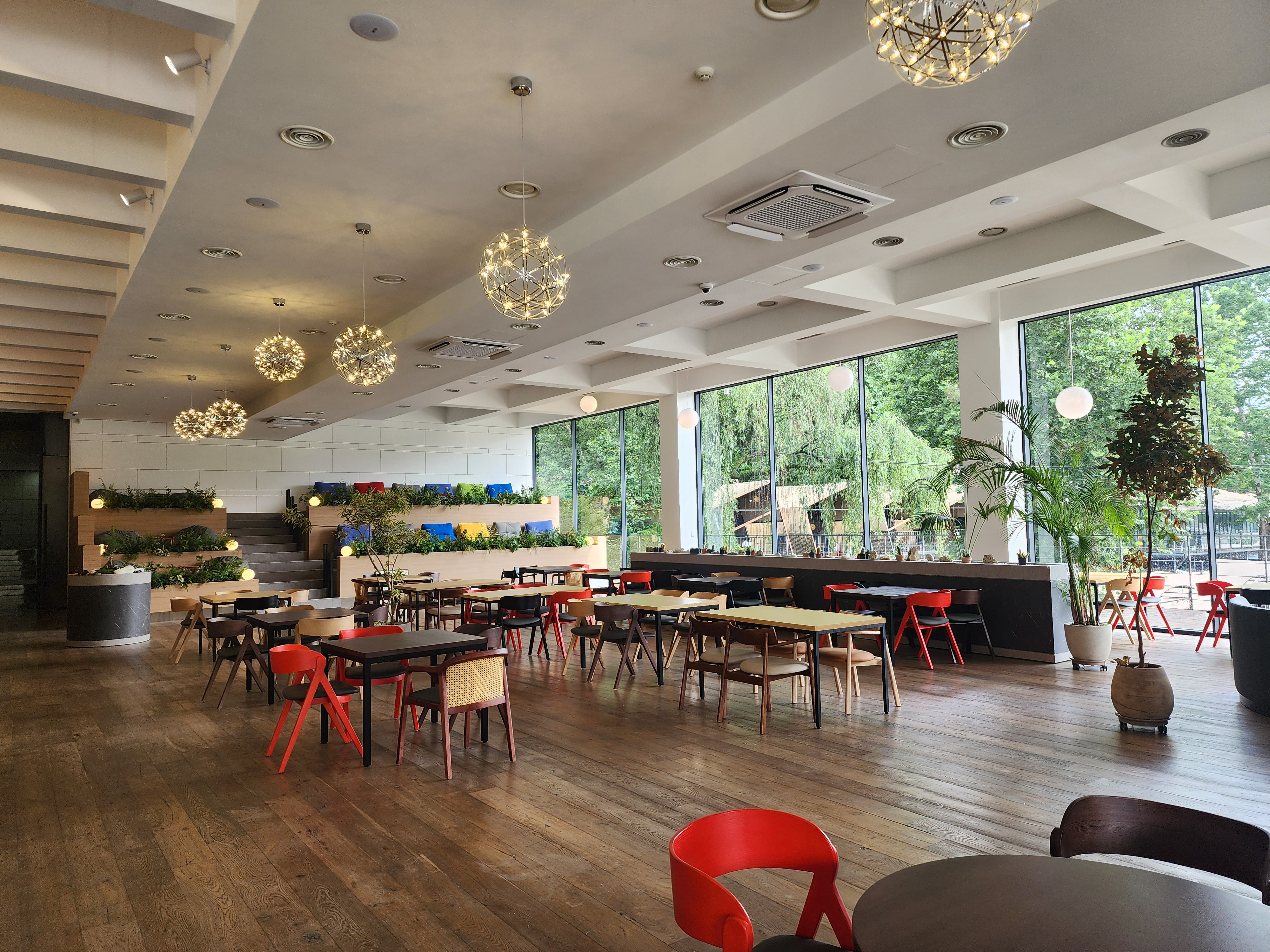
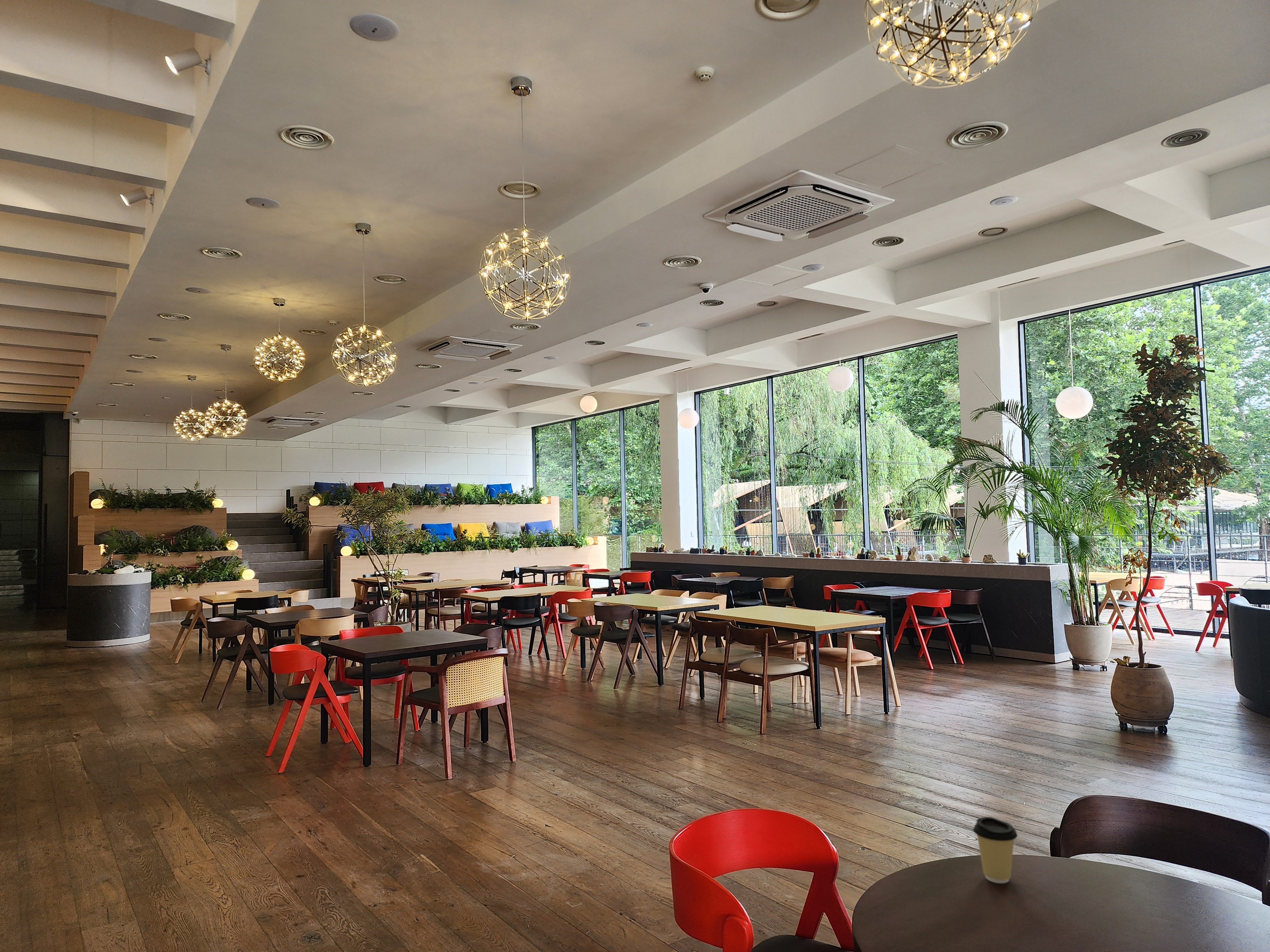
+ coffee cup (996, 850)
